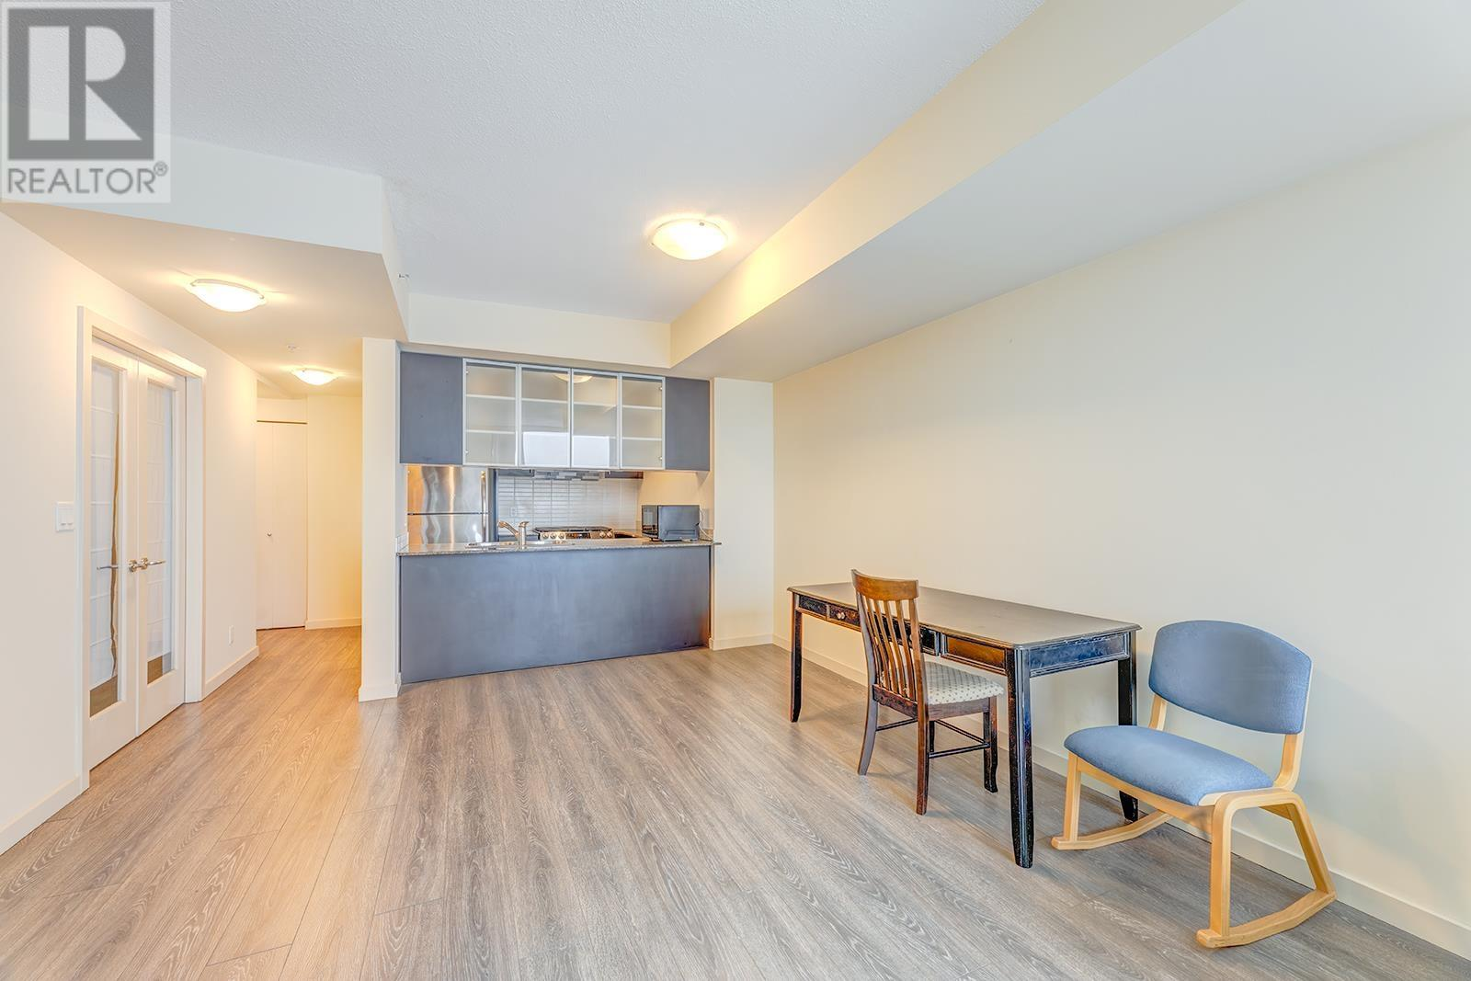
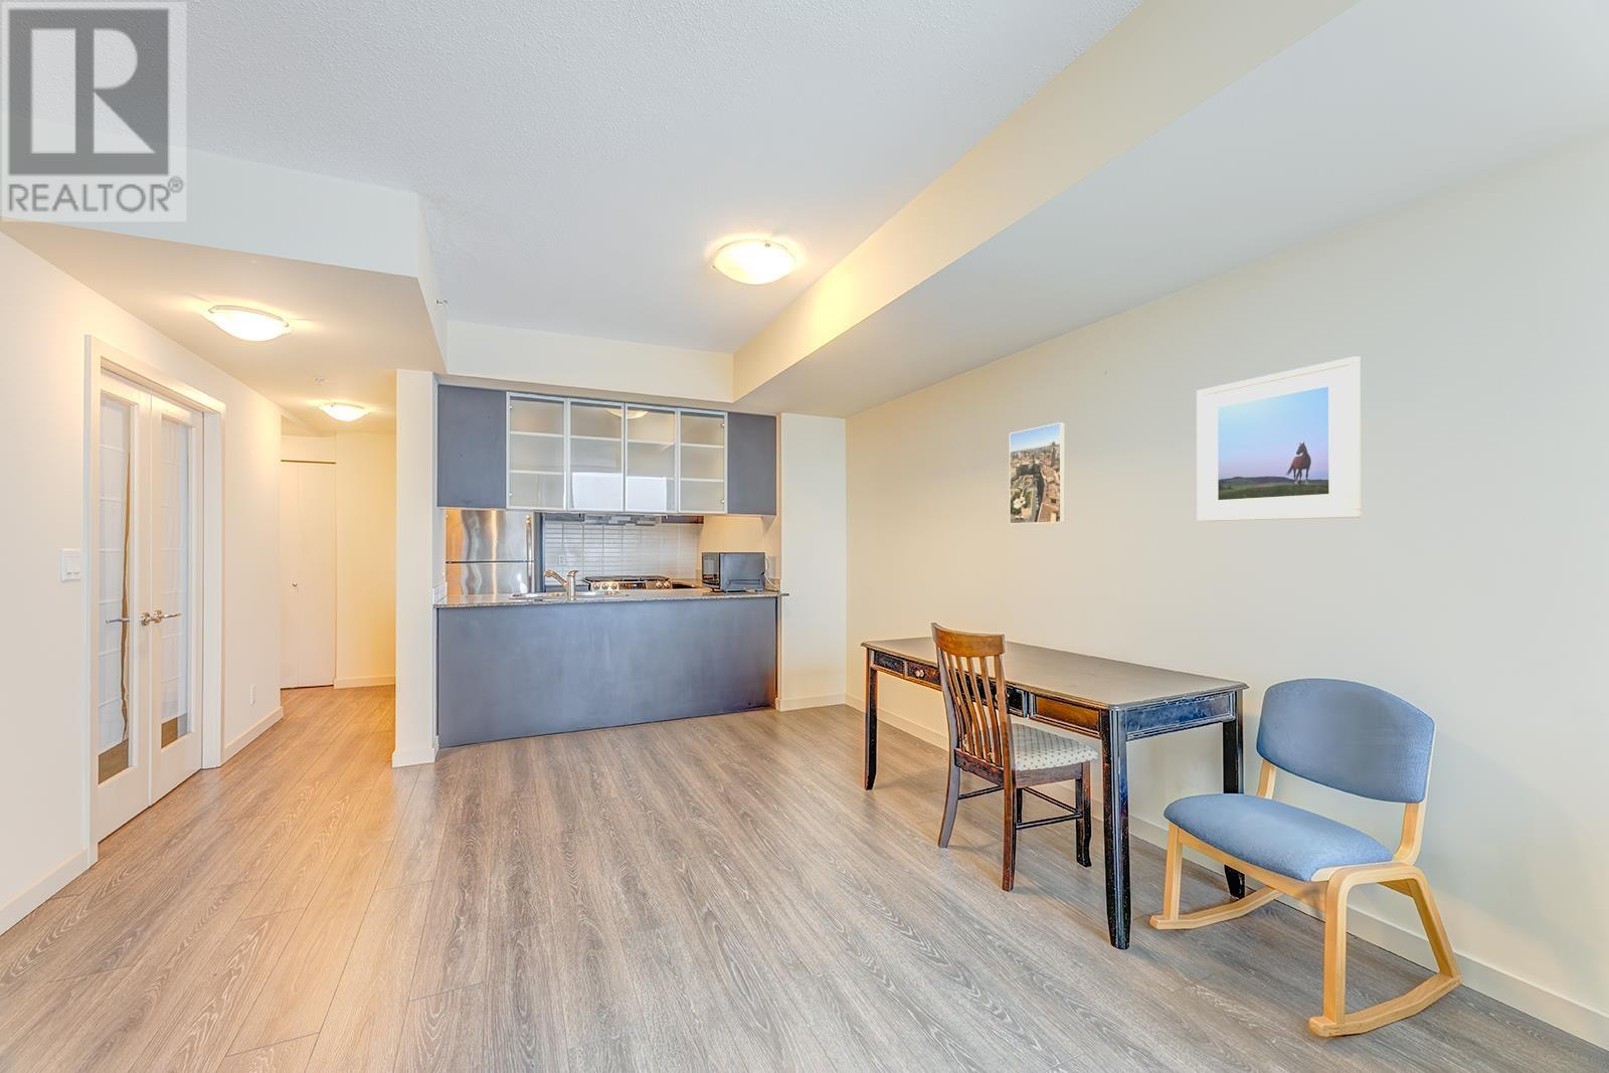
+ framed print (1036, 475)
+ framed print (1270, 447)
